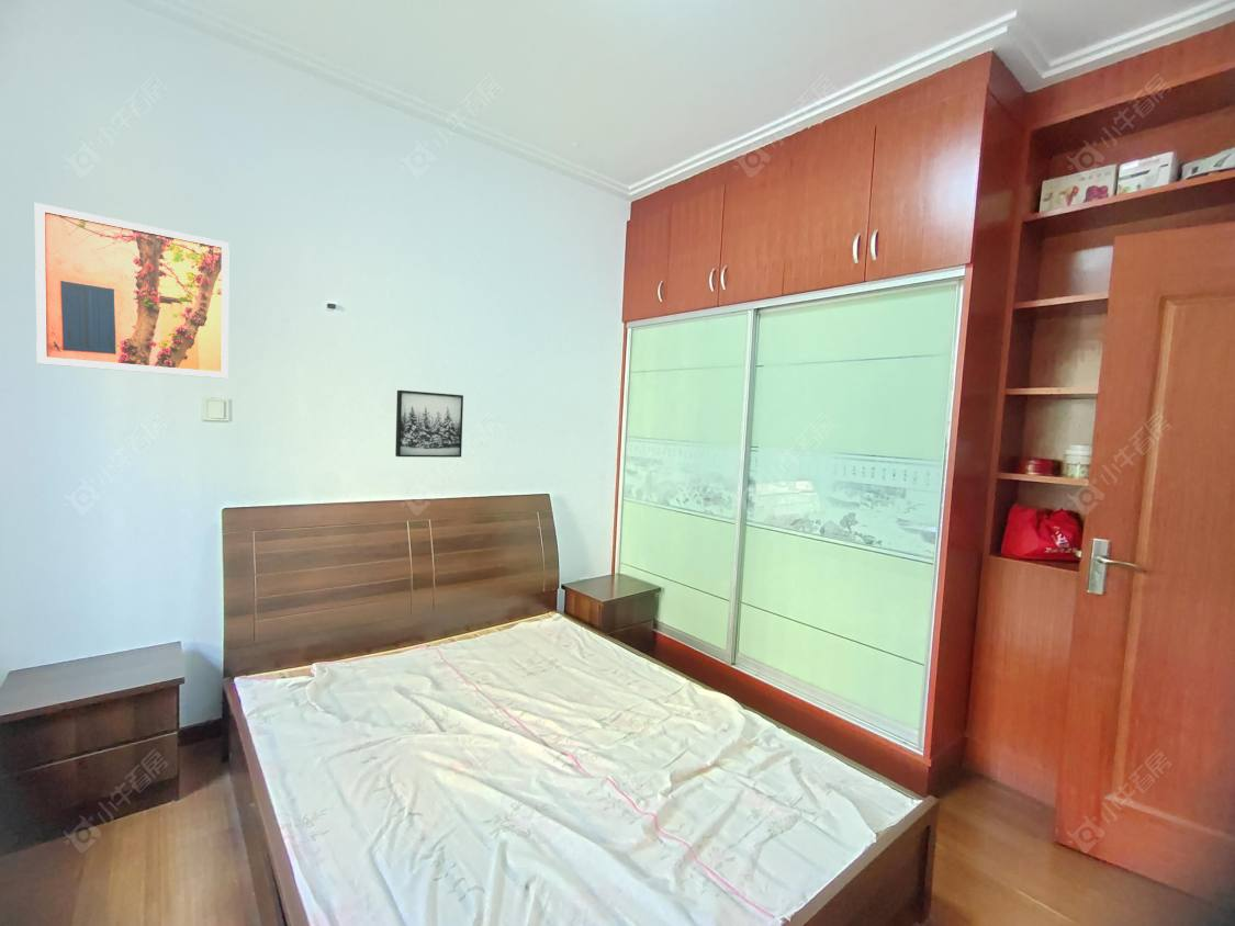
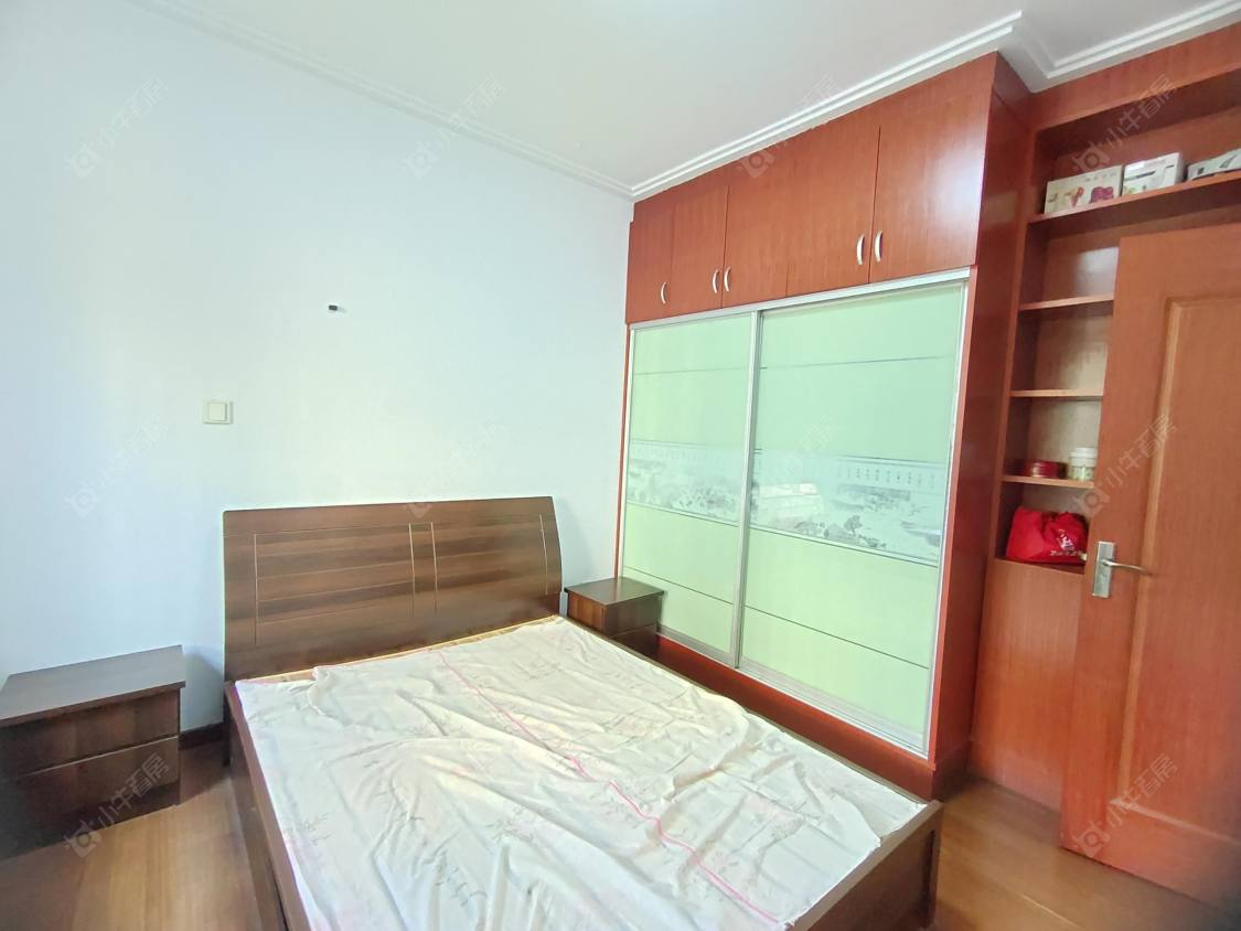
- wall art (430, 425)
- wall art (139, 298)
